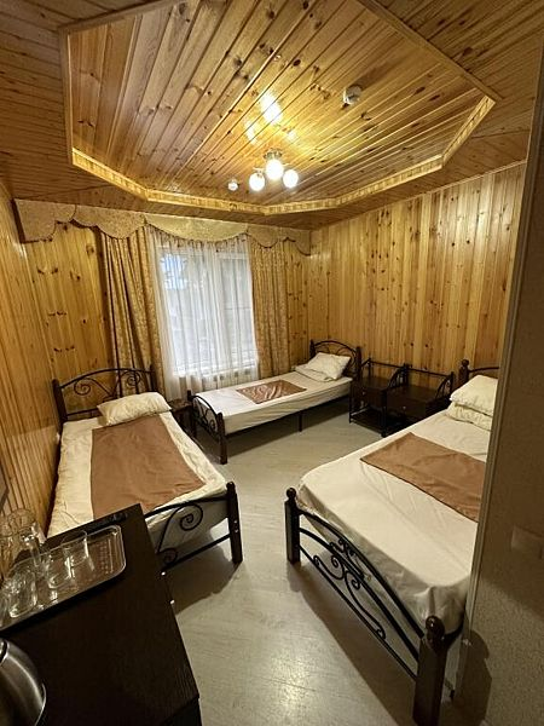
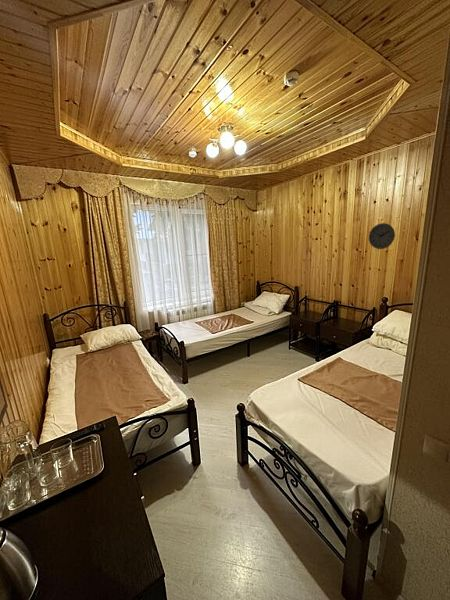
+ wall clock (380, 236)
